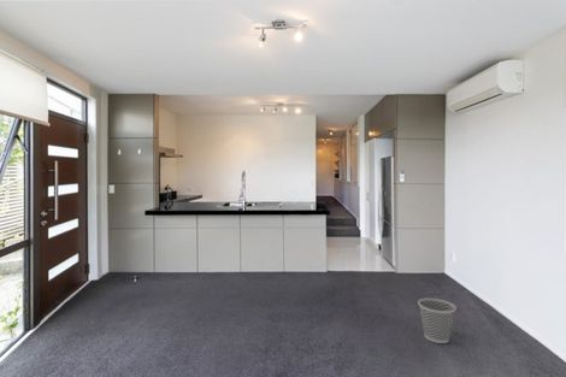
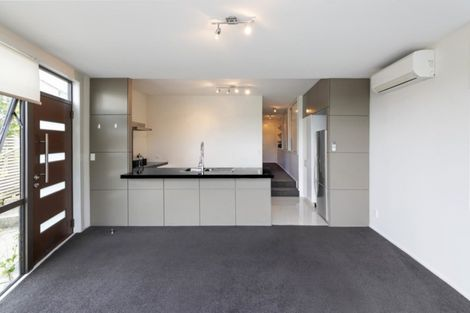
- wastebasket (436, 320)
